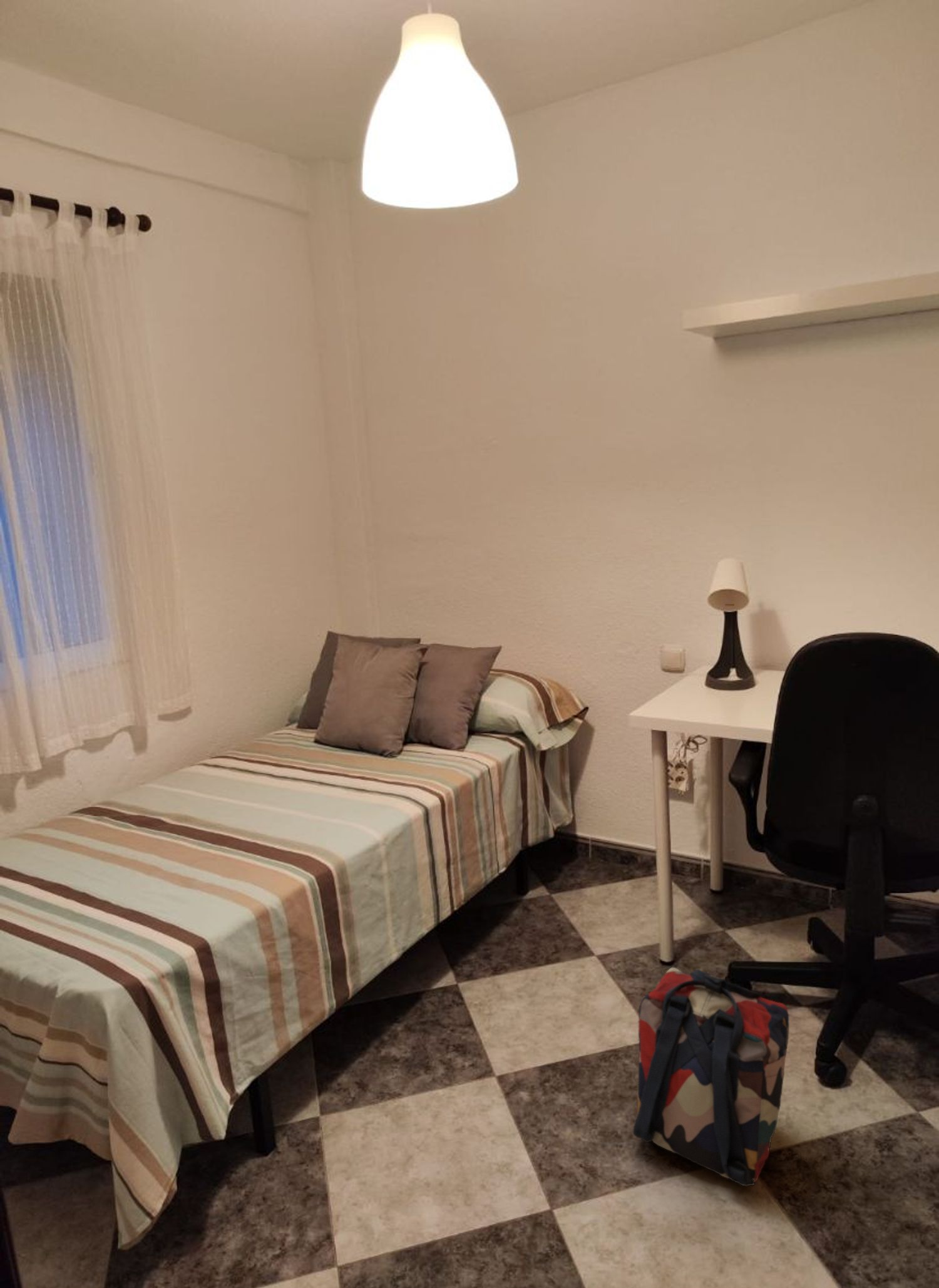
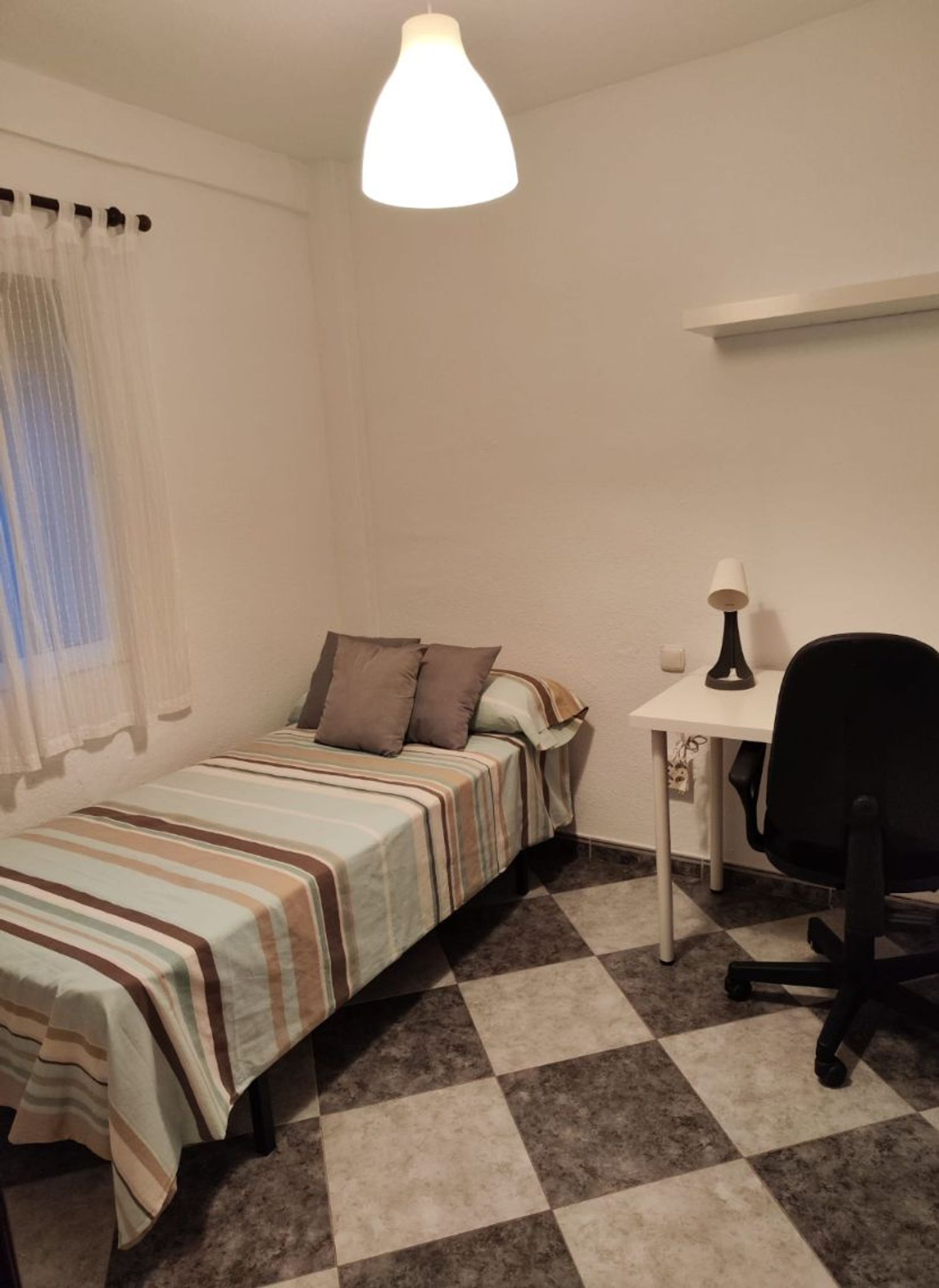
- backpack (710, 1064)
